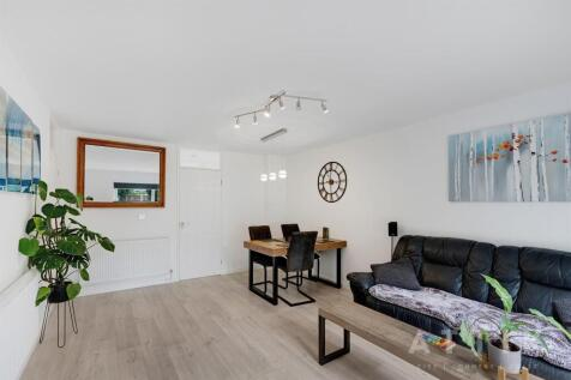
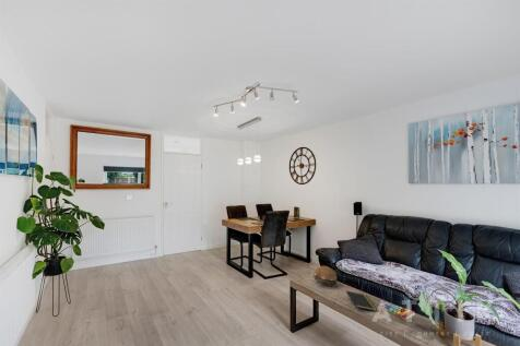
+ notepad (361, 300)
+ decorative bowl (324, 275)
